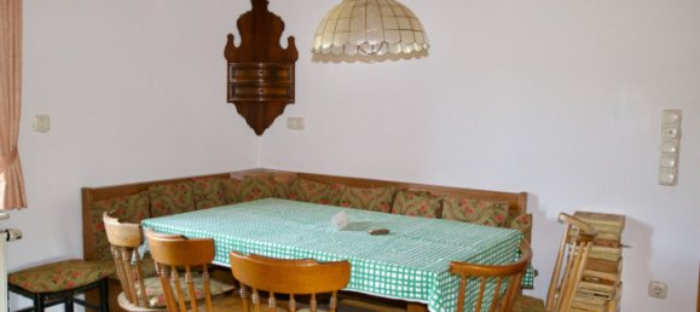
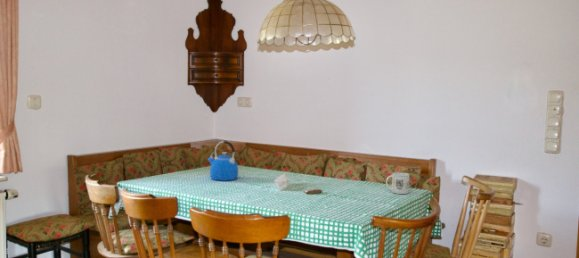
+ kettle (221, 159)
+ mug (398, 182)
